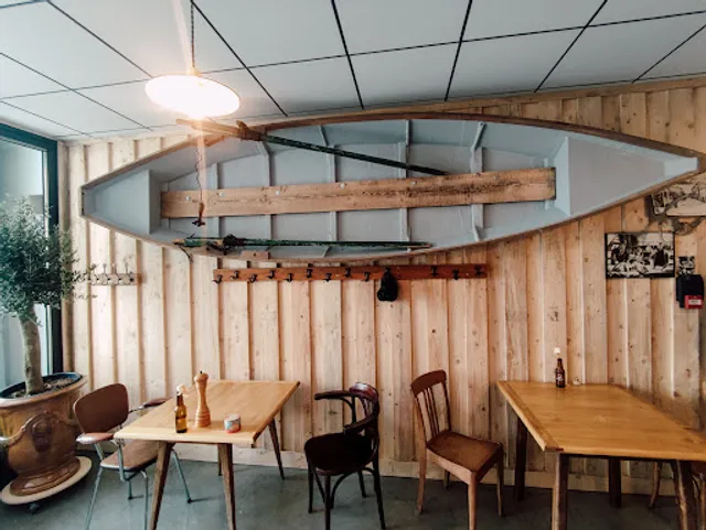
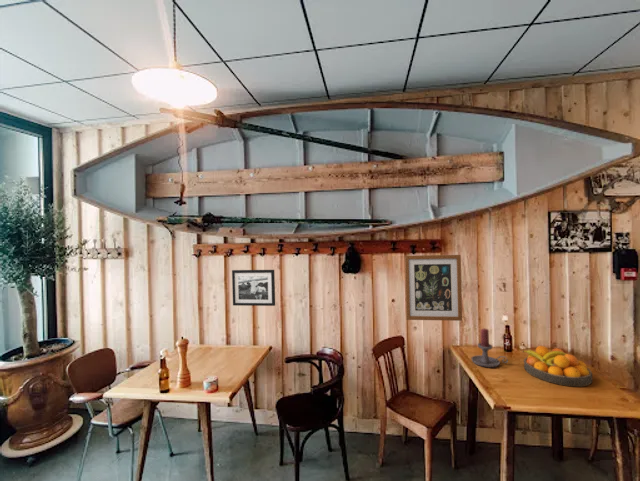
+ fruit bowl (556, 362)
+ wall art (433, 287)
+ picture frame (253, 287)
+ candle holder (489, 346)
